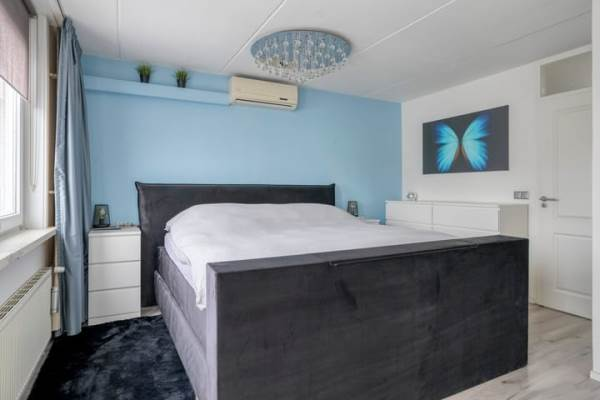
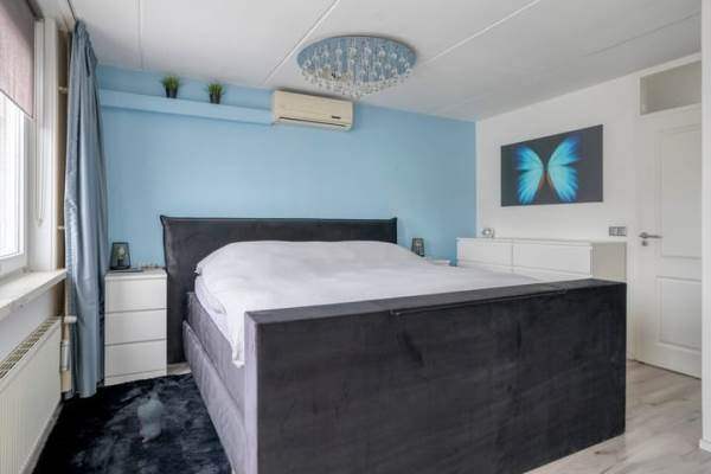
+ plush toy (150, 415)
